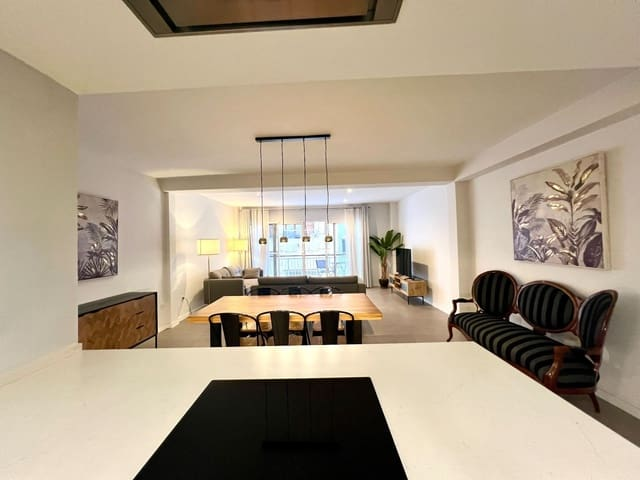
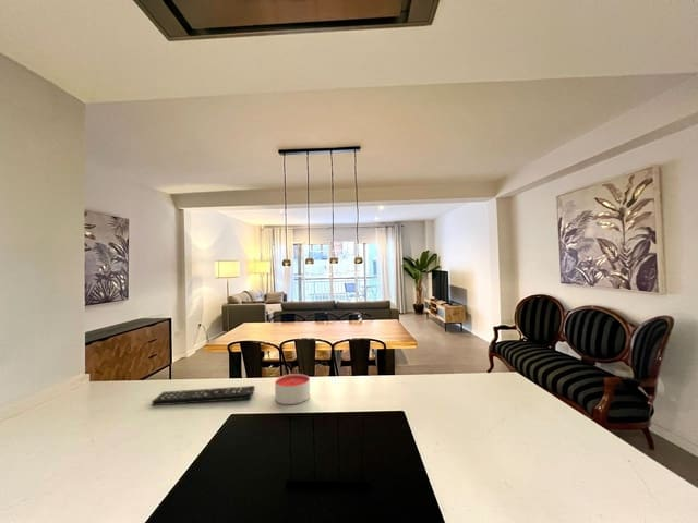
+ remote control (206, 394)
+ candle (292, 387)
